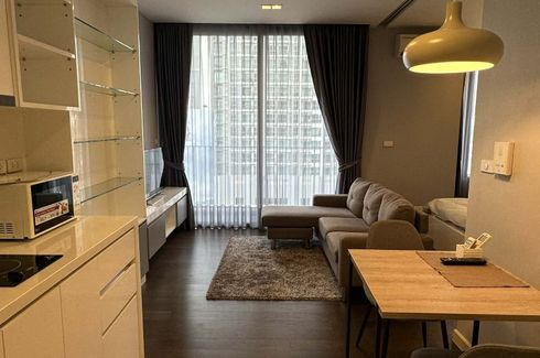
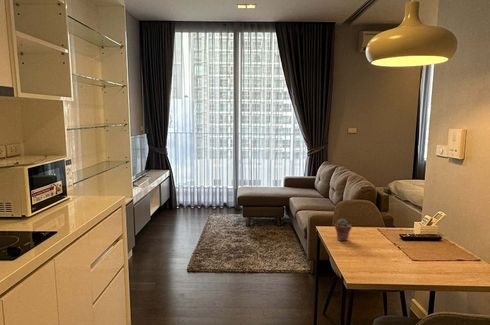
+ potted succulent (342, 229)
